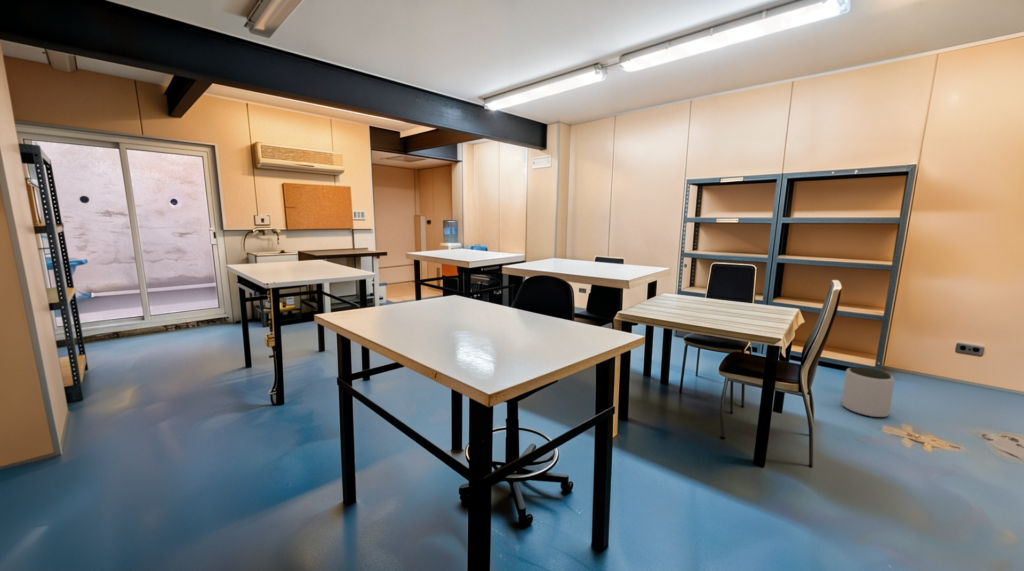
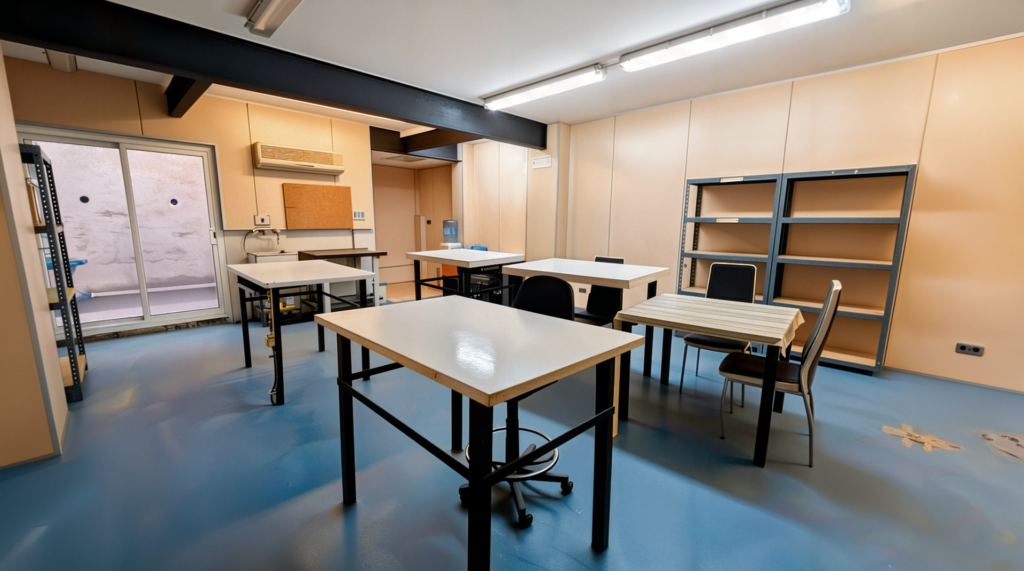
- plant pot (867, 391)
